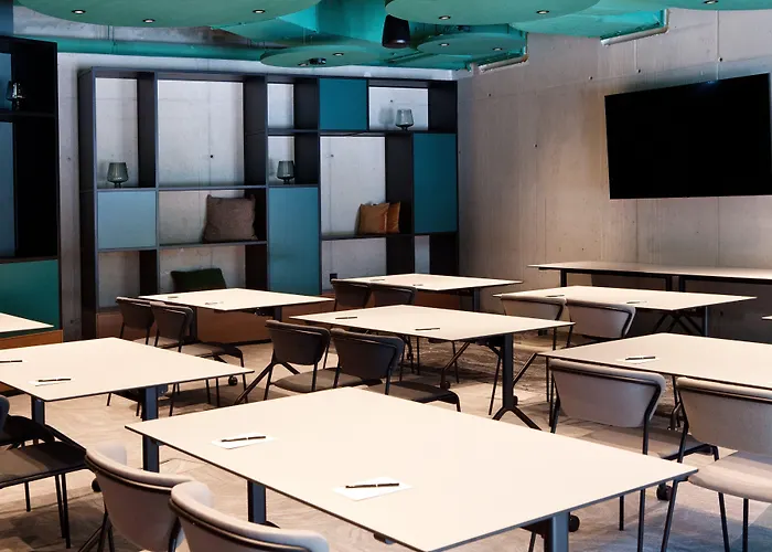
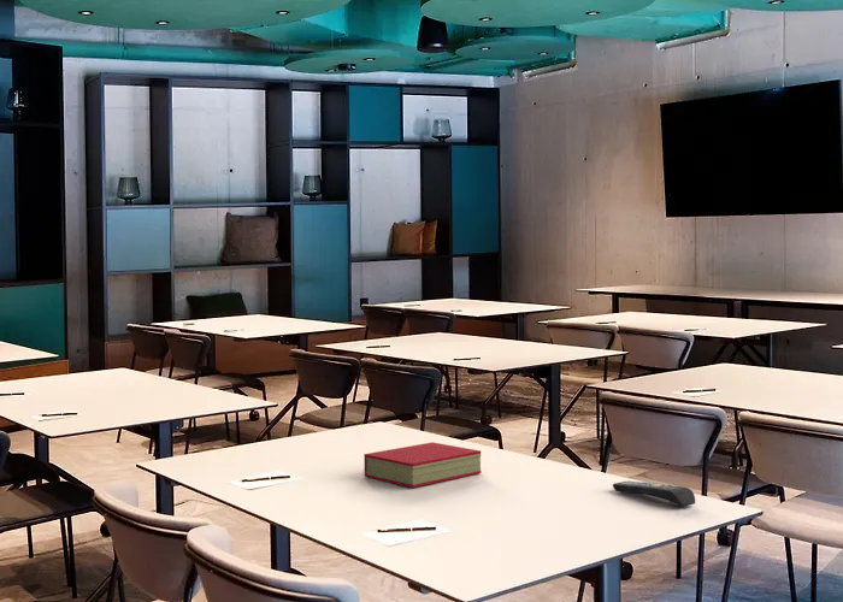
+ remote control (653, 490)
+ book (423, 464)
